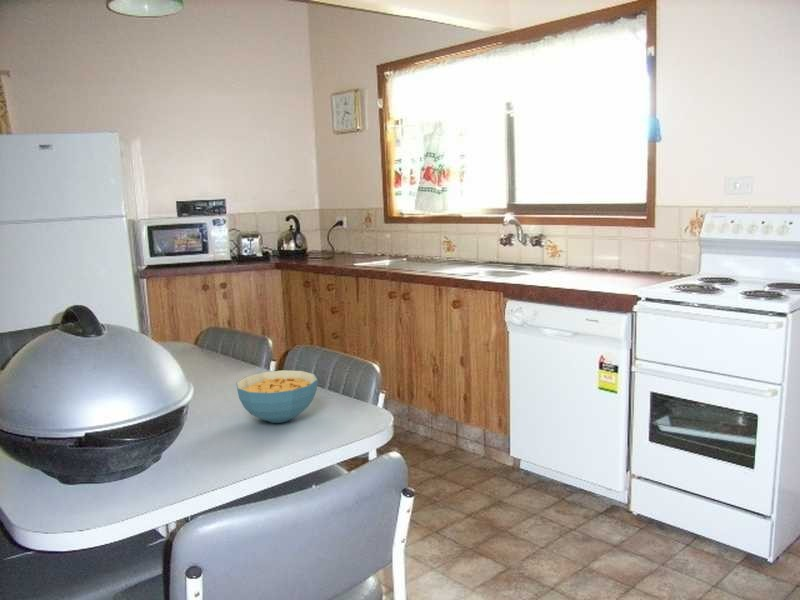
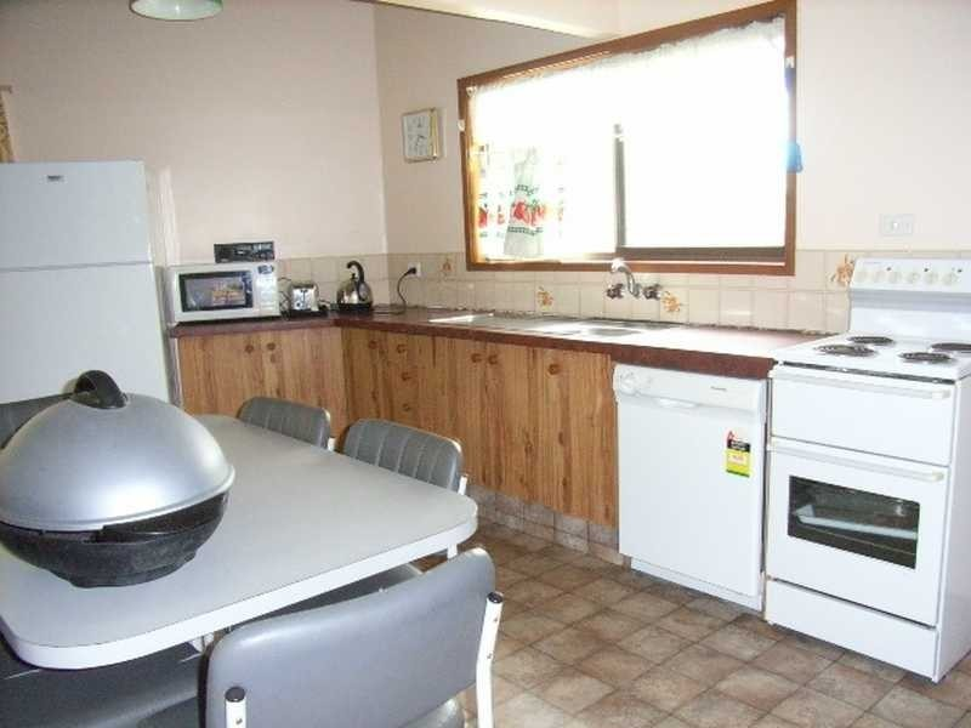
- cereal bowl (278, 400)
